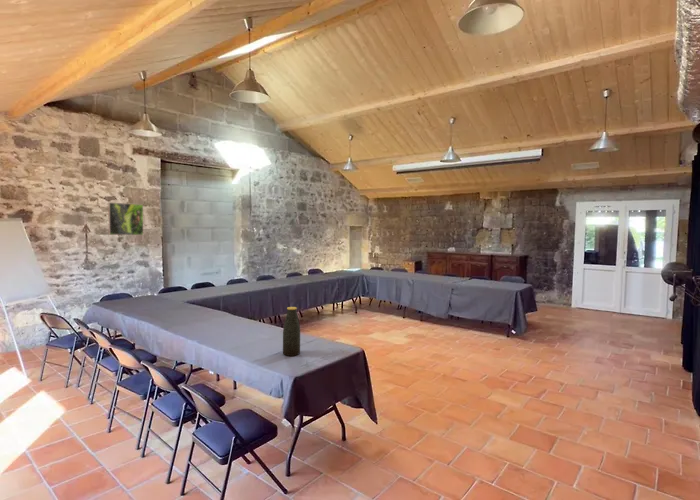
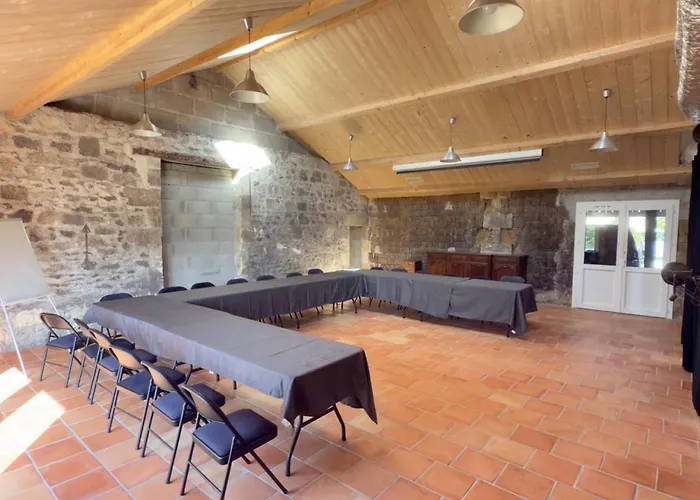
- bottle (291, 330)
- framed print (126, 219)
